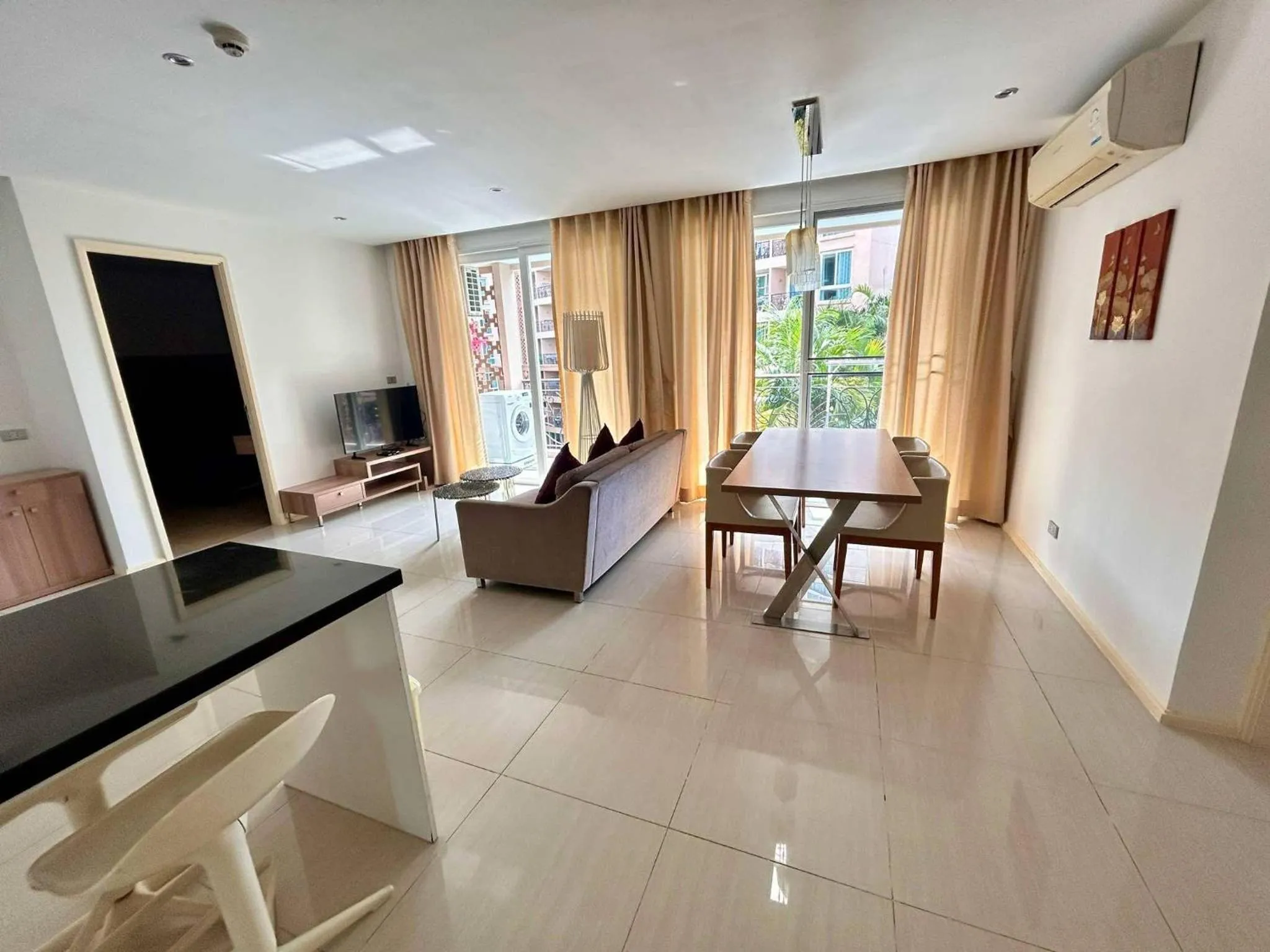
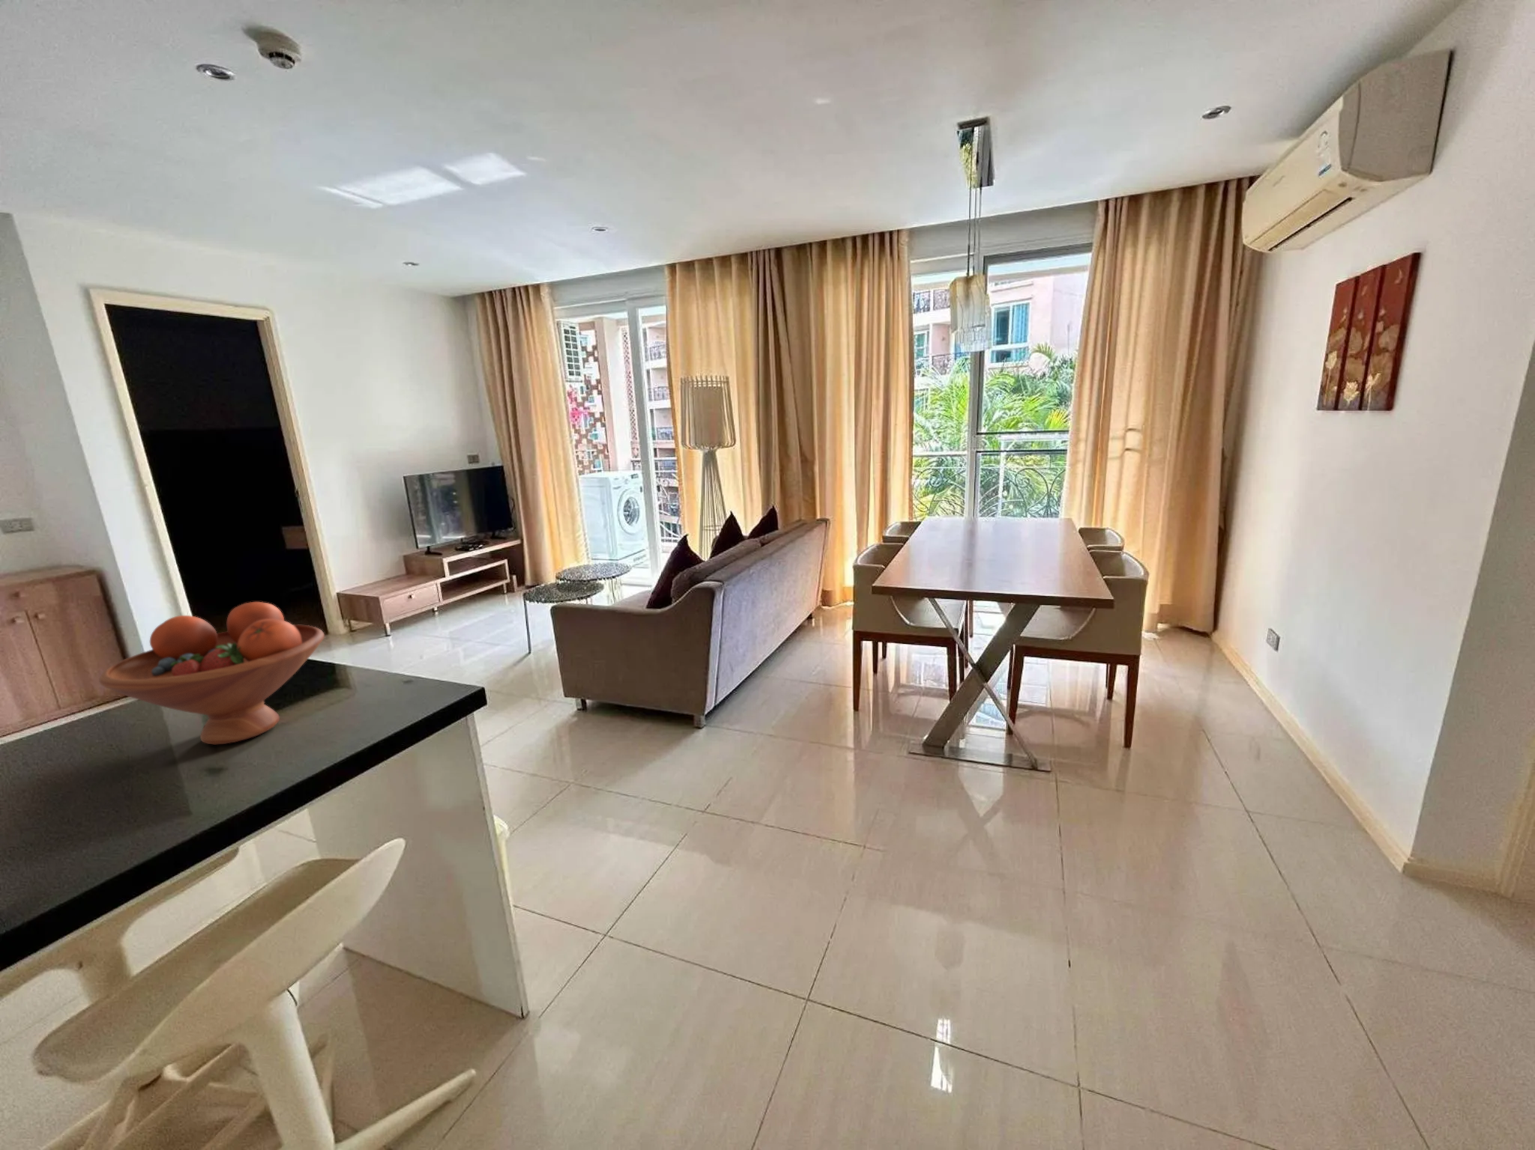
+ fruit bowl (227, 675)
